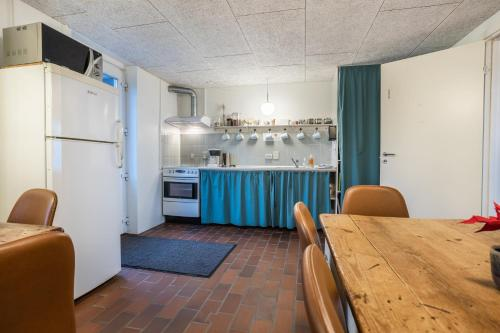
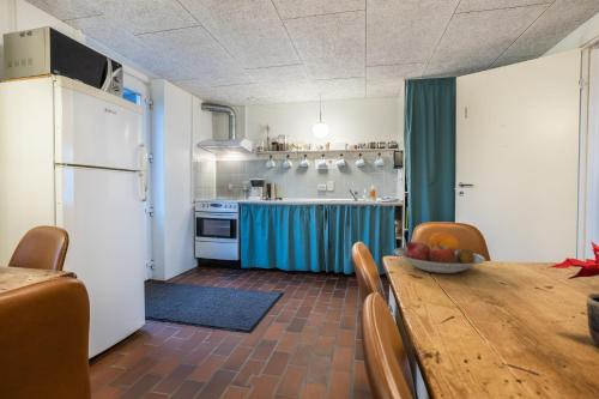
+ fruit bowl (436, 250)
